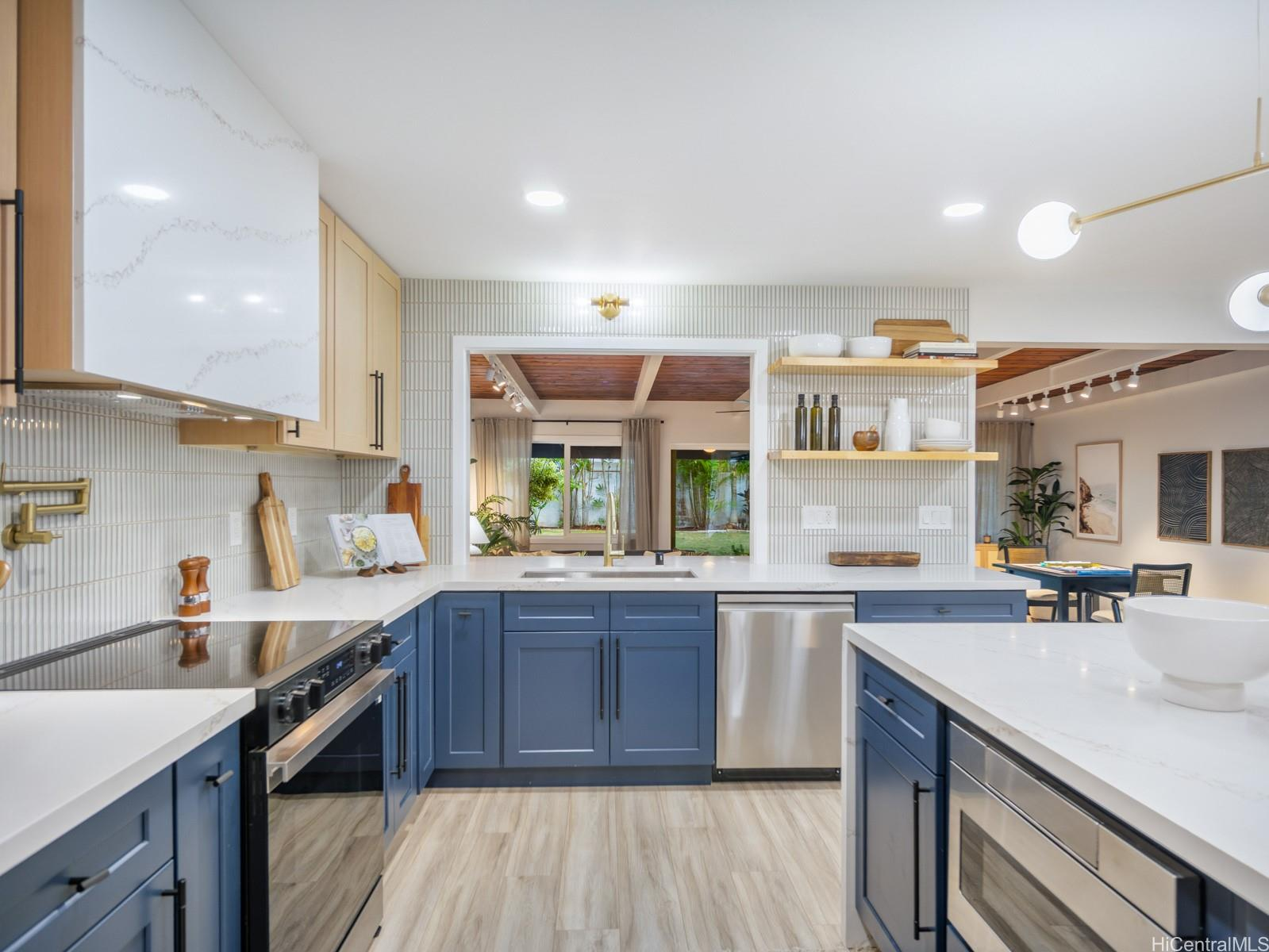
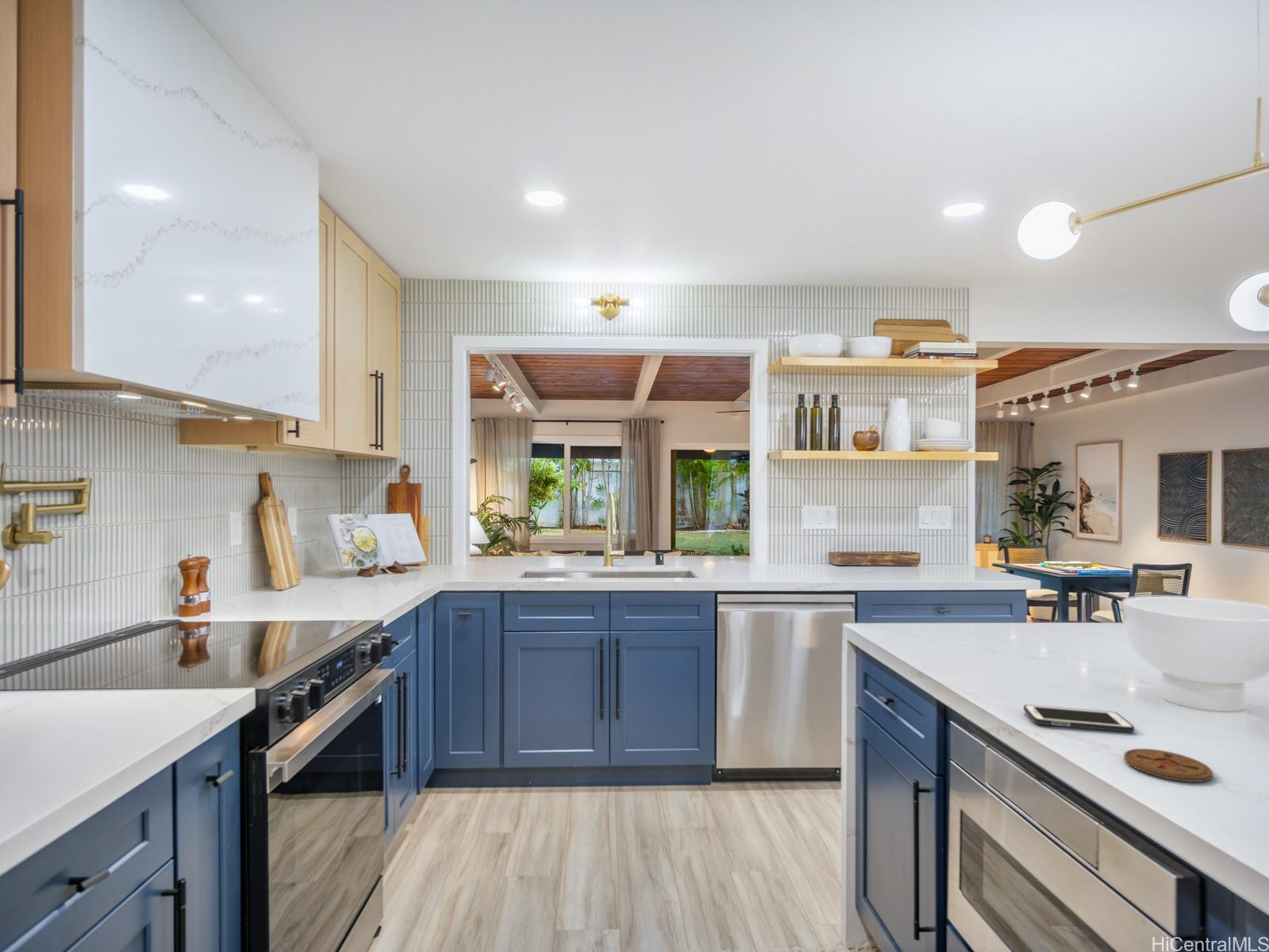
+ cell phone (1076, 718)
+ coaster (1167, 764)
